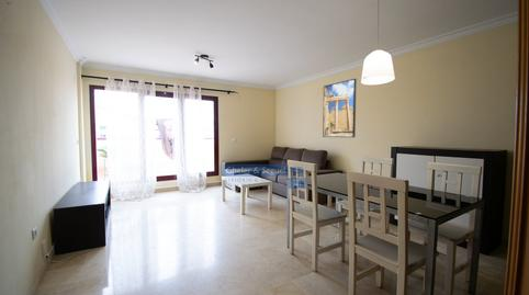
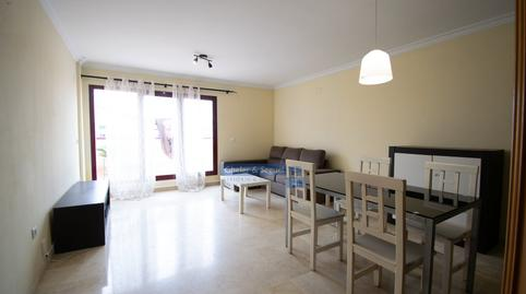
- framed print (338, 110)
